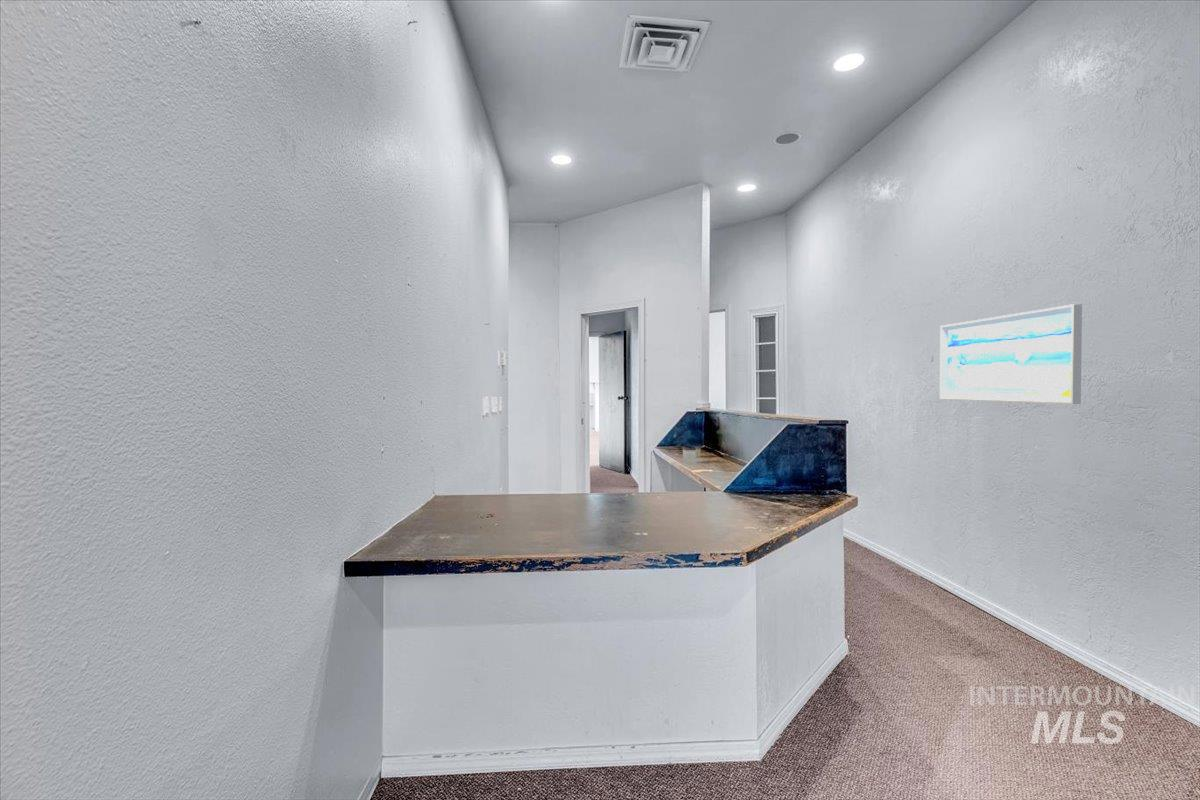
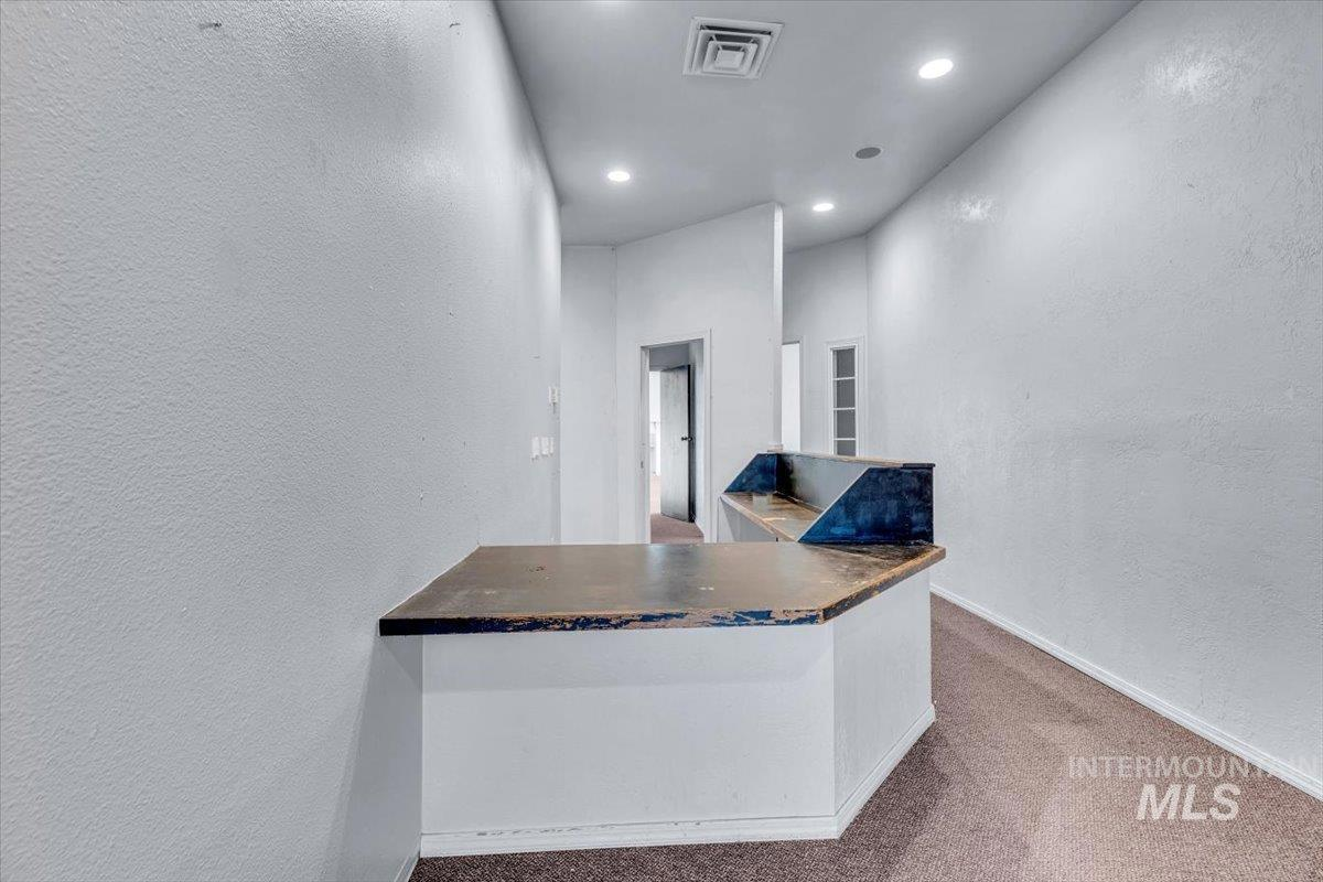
- wall art (999, 359)
